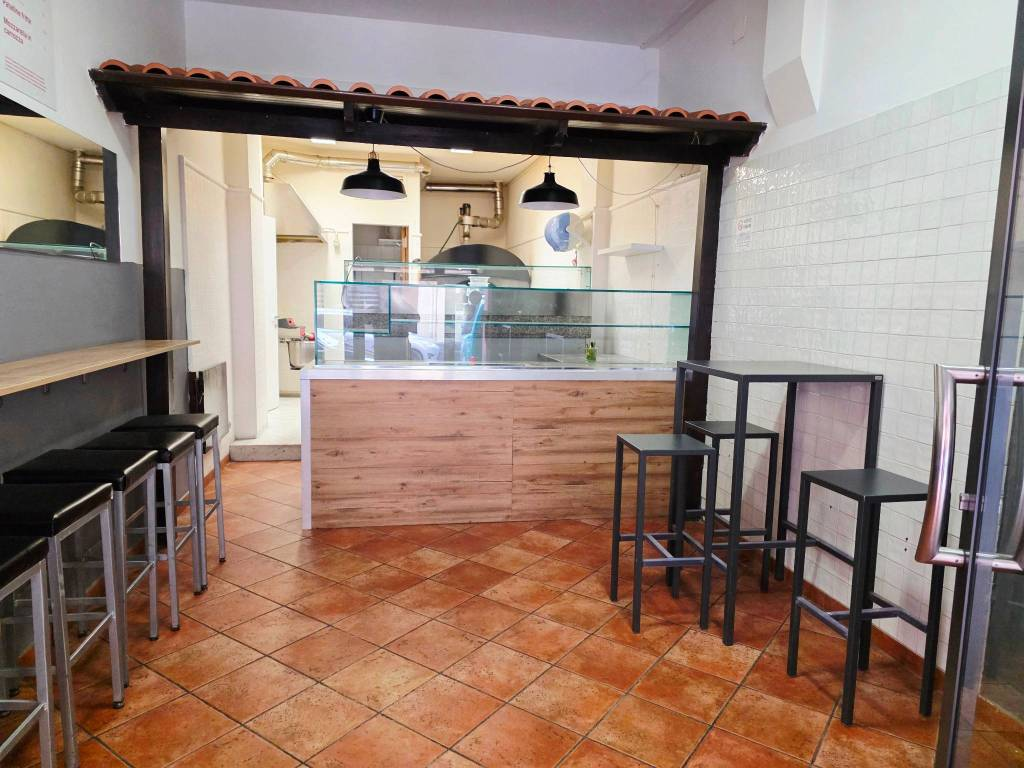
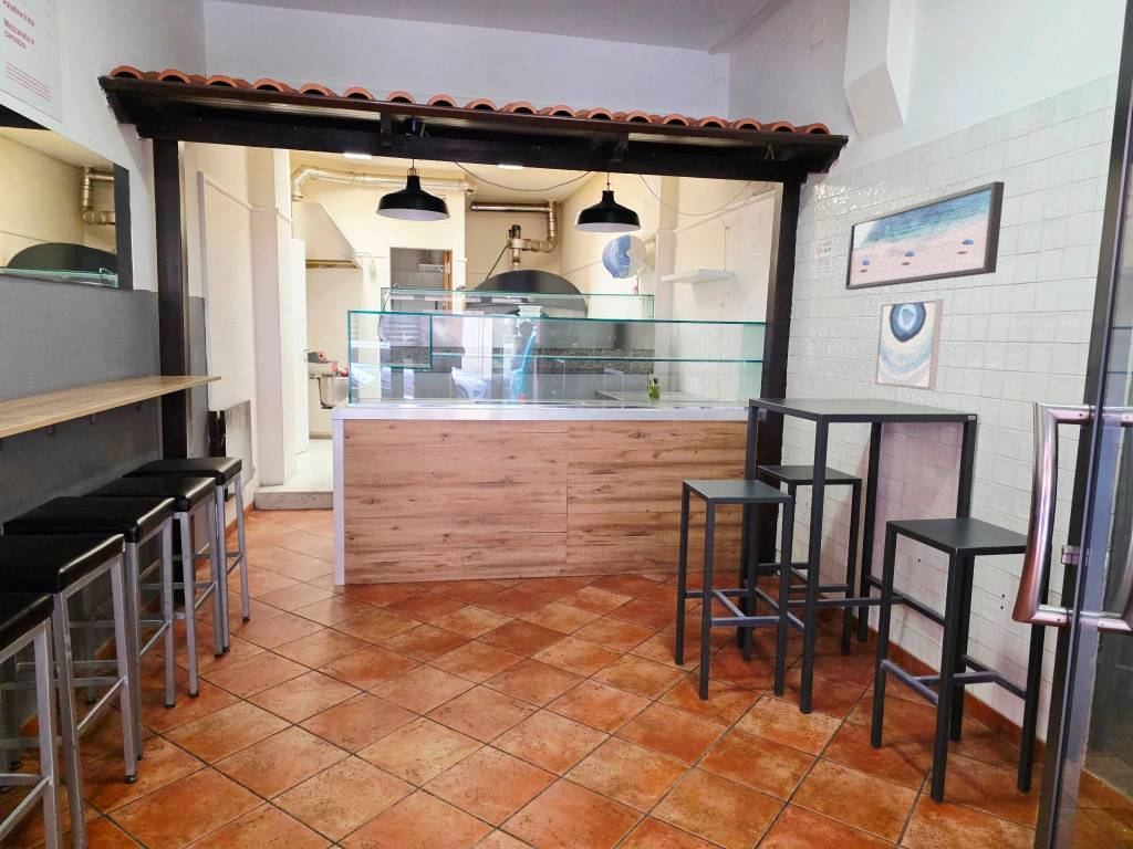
+ wall art (906, 344)
+ wall art (913, 243)
